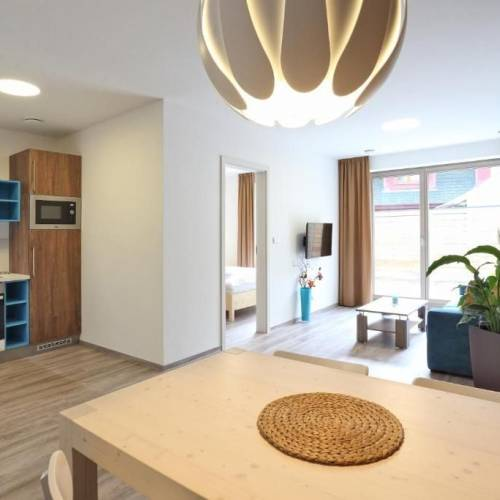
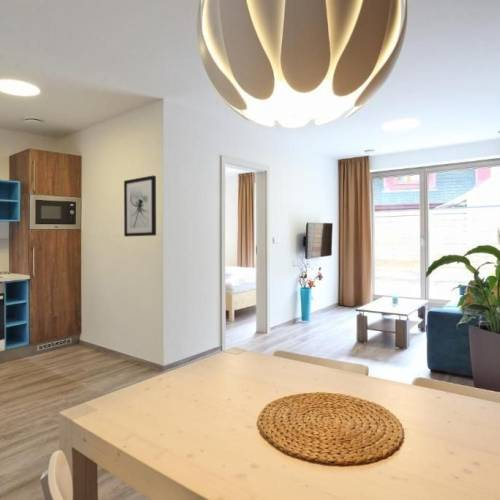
+ wall art (139, 207)
